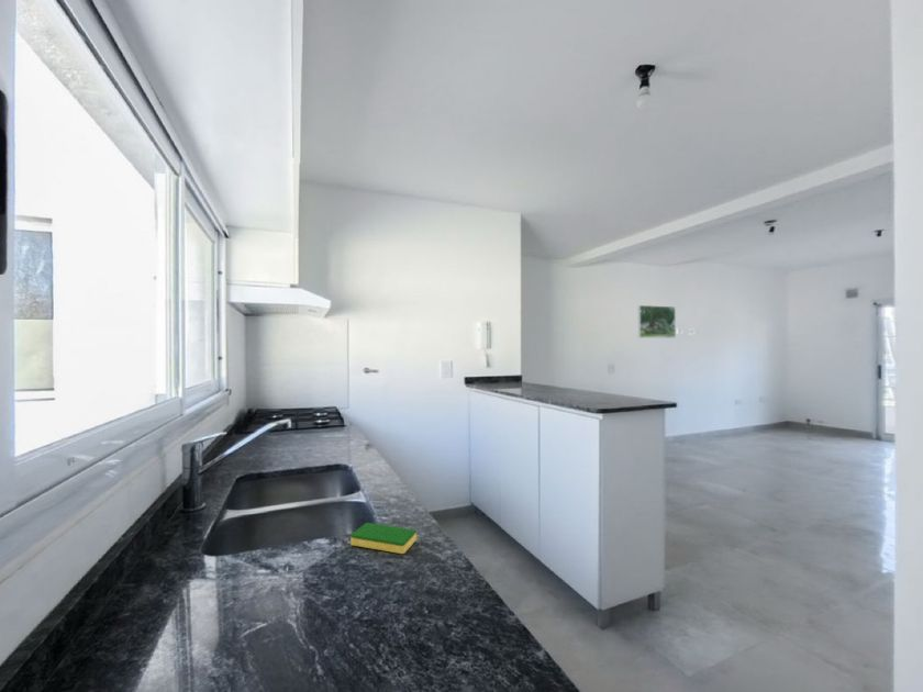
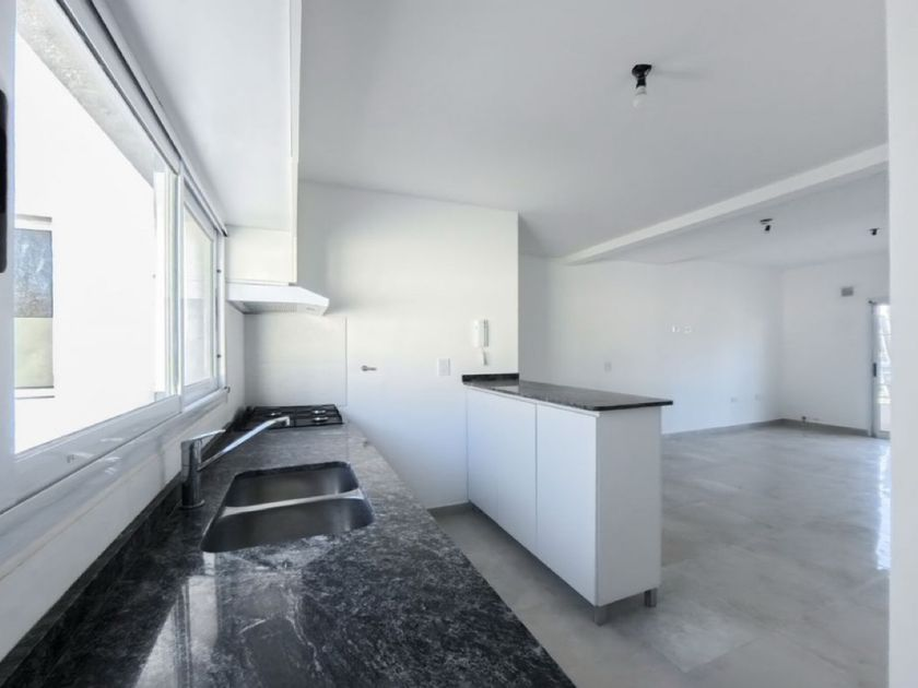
- dish sponge (383, 537)
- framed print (657, 322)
